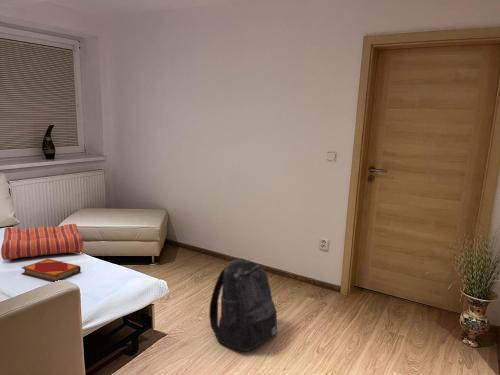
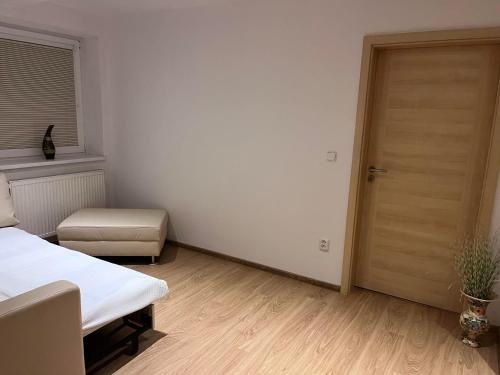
- hardback book (51, 269)
- backpack (244, 299)
- seat cushion (43, 239)
